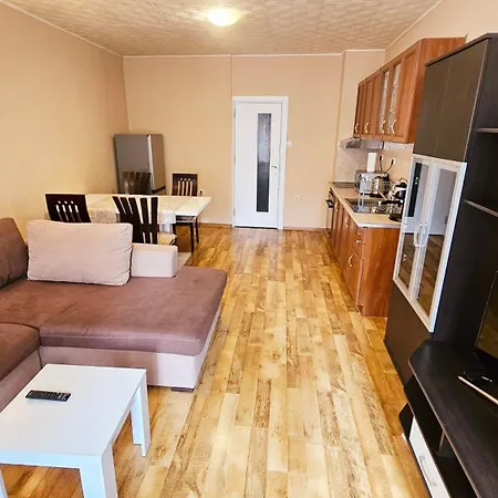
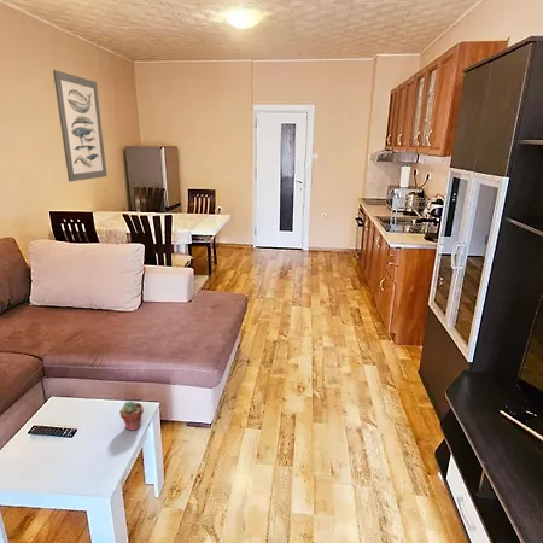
+ wall art (82, 129)
+ potted succulent (132, 414)
